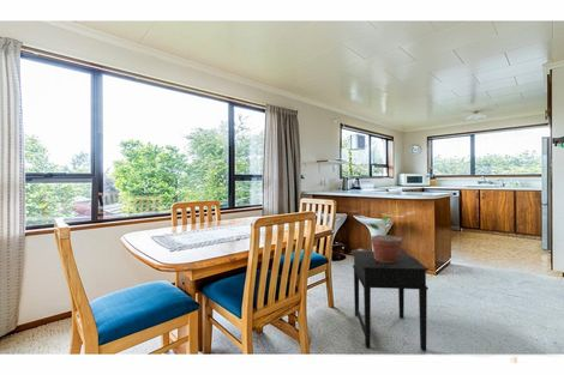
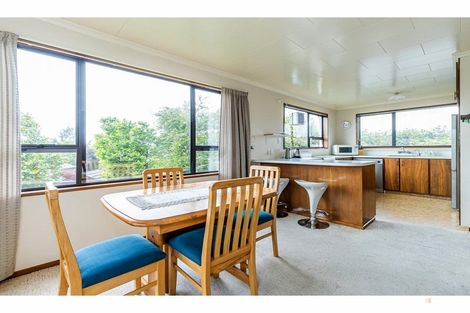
- side table (386, 288)
- potted plant (385, 234)
